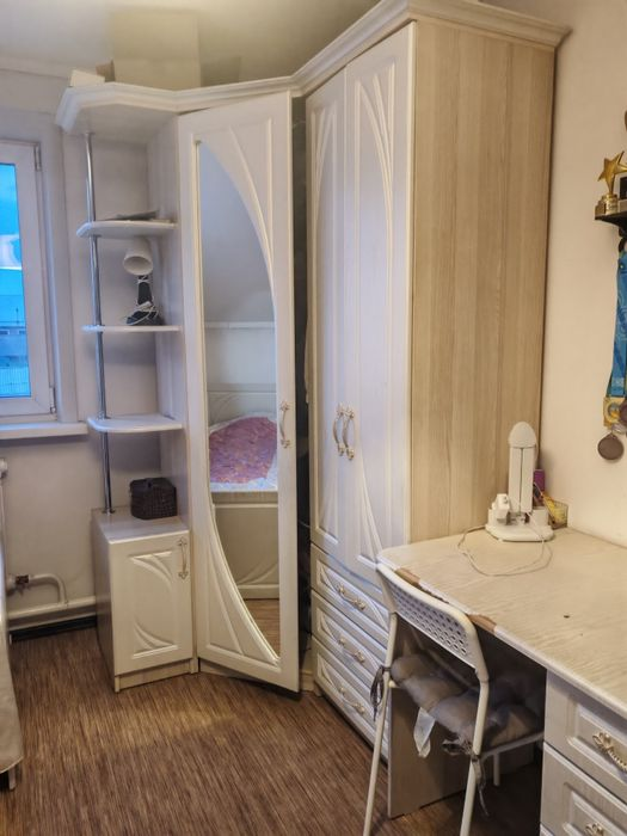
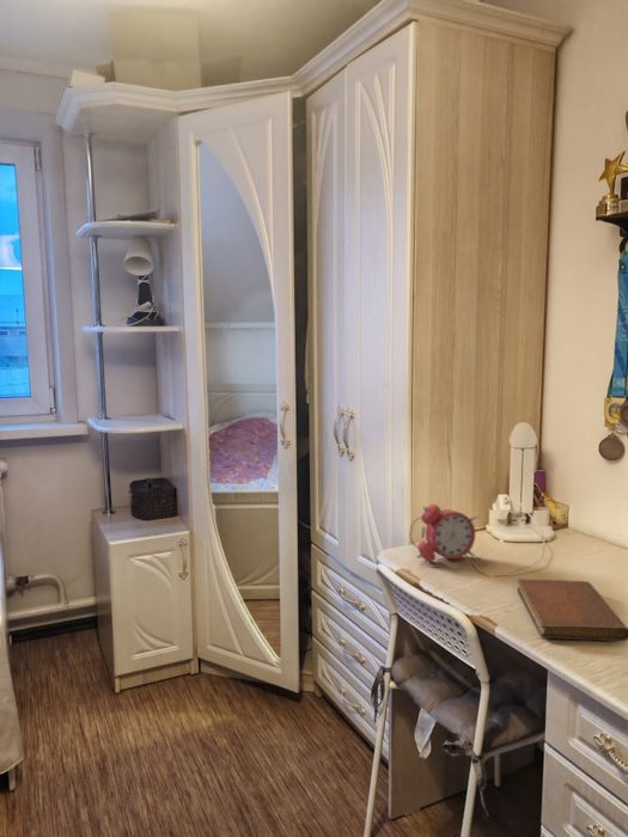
+ alarm clock (445, 531)
+ notebook (567, 606)
